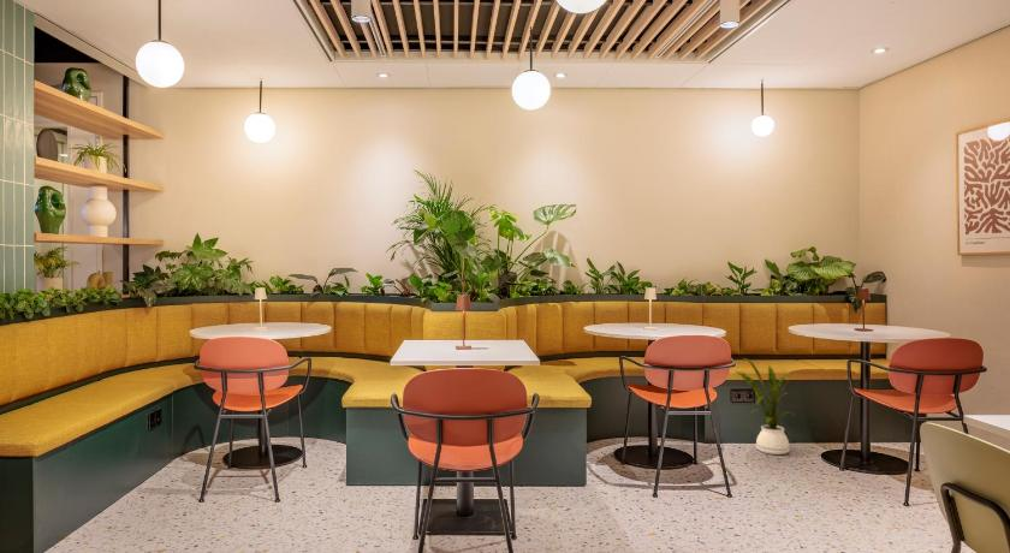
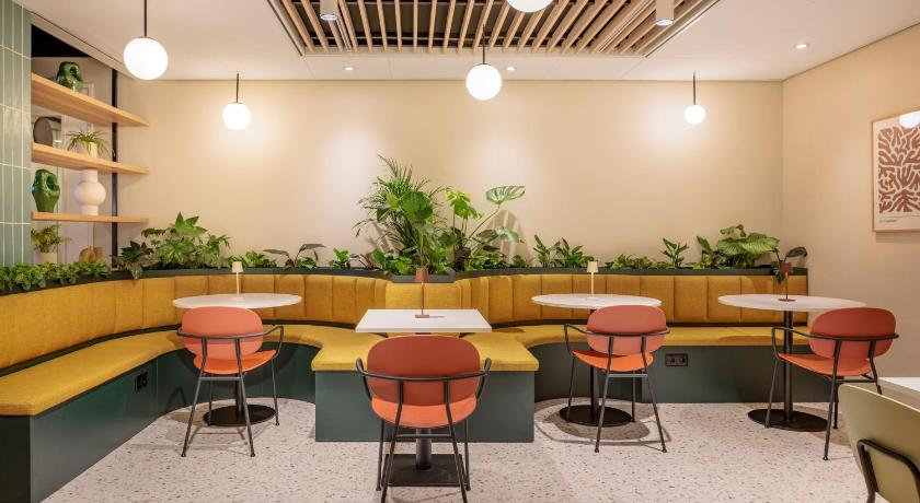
- house plant (768, 403)
